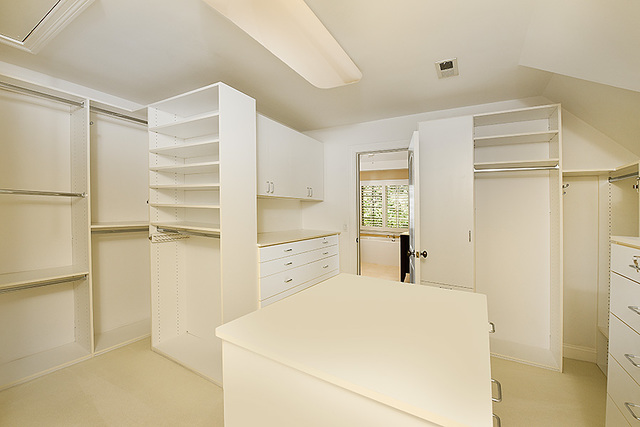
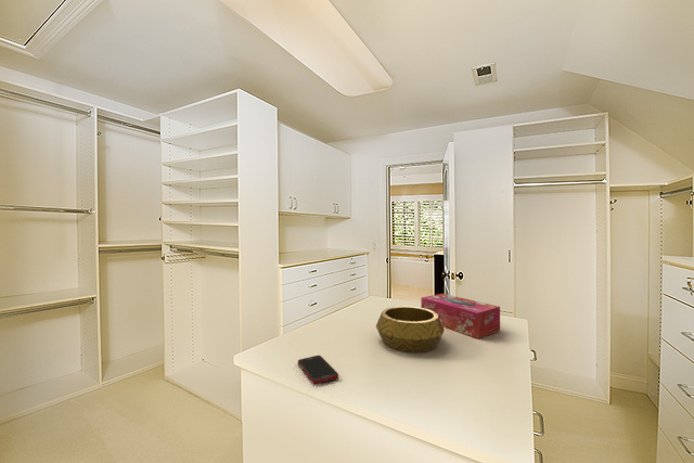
+ decorative bowl (409, 326)
+ cell phone (317, 368)
+ tissue box (458, 312)
